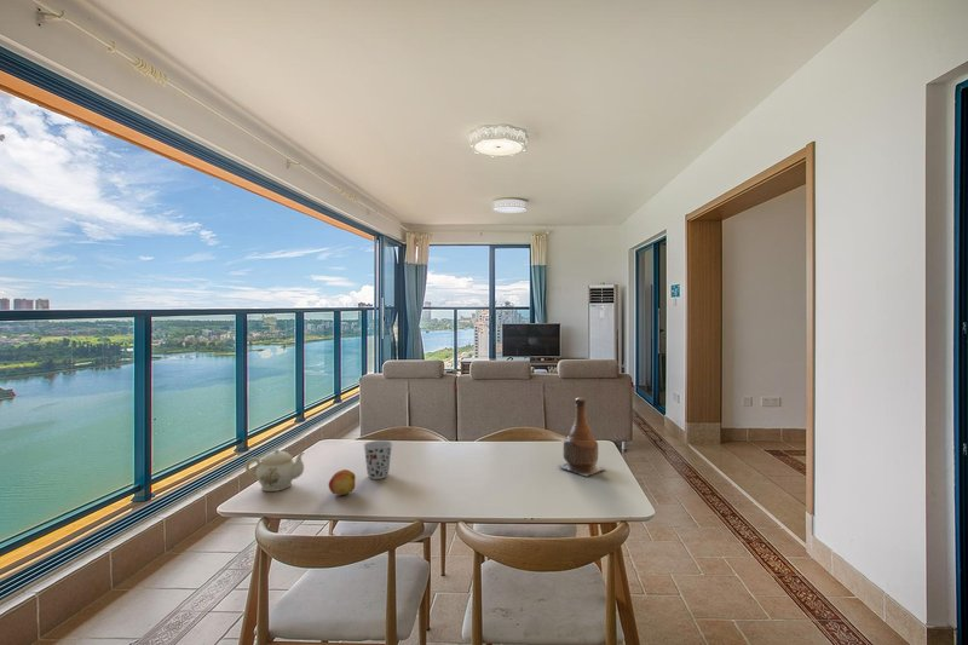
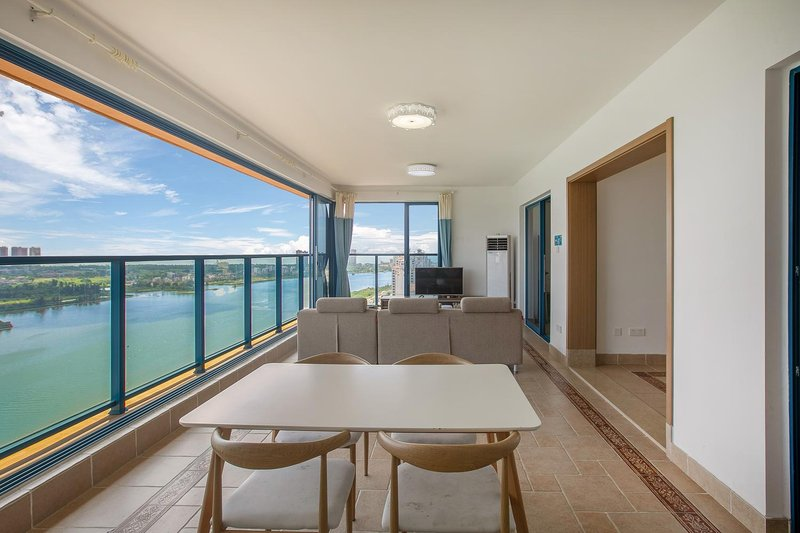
- fruit (342, 482)
- teapot (275, 467)
- bottle (581, 432)
- cup (378, 460)
